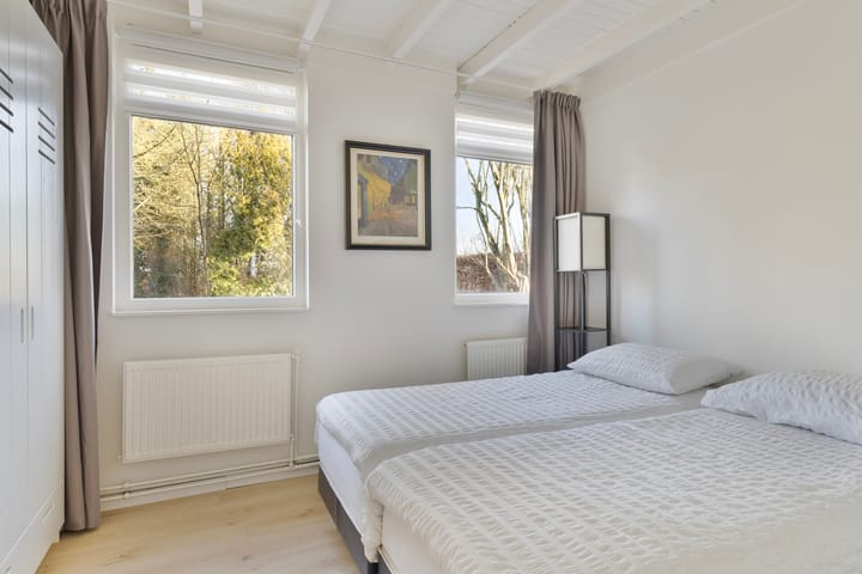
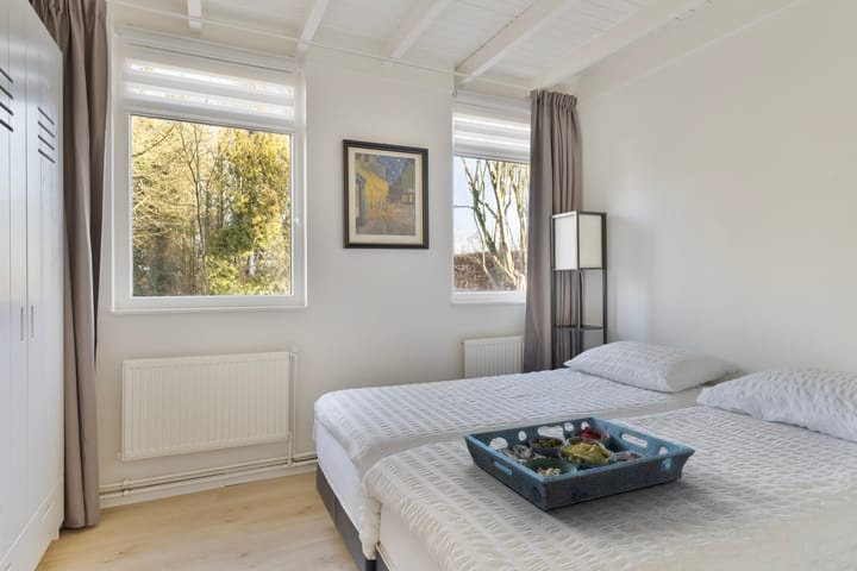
+ serving tray (574, 453)
